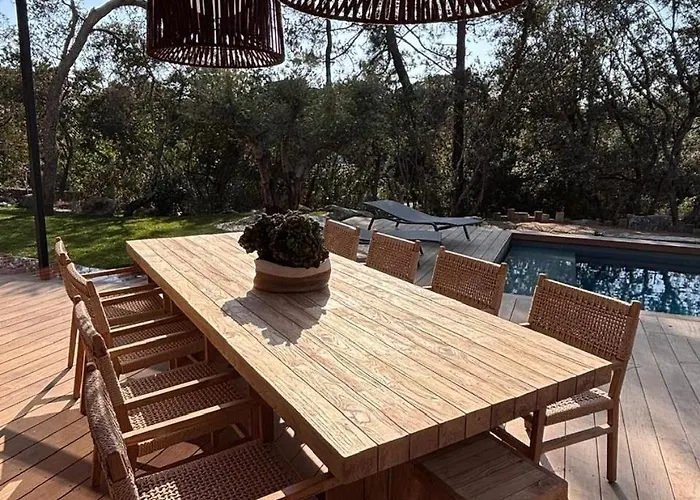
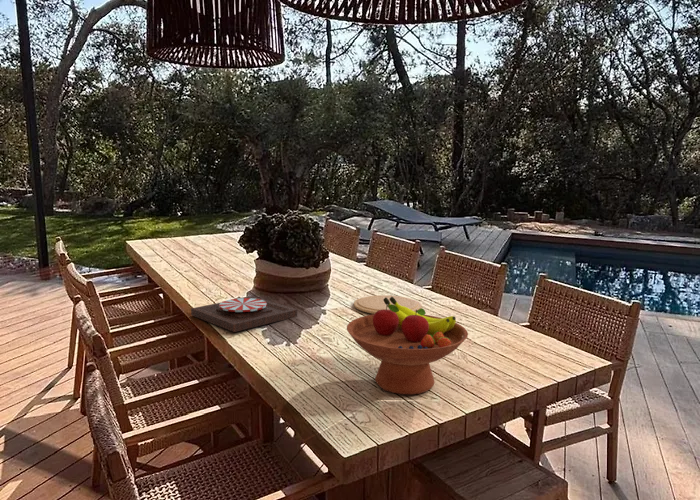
+ fruit bowl (405, 345)
+ plate (386, 305)
+ plate (244, 310)
